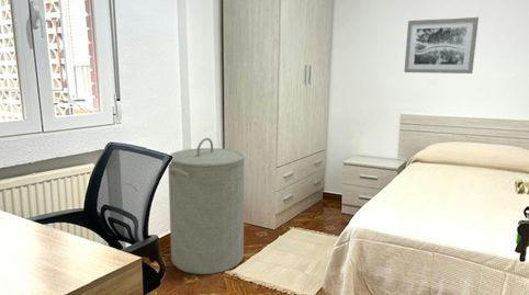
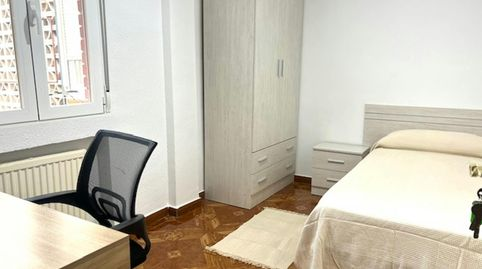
- laundry hamper (206, 198)
- wall art (439, 46)
